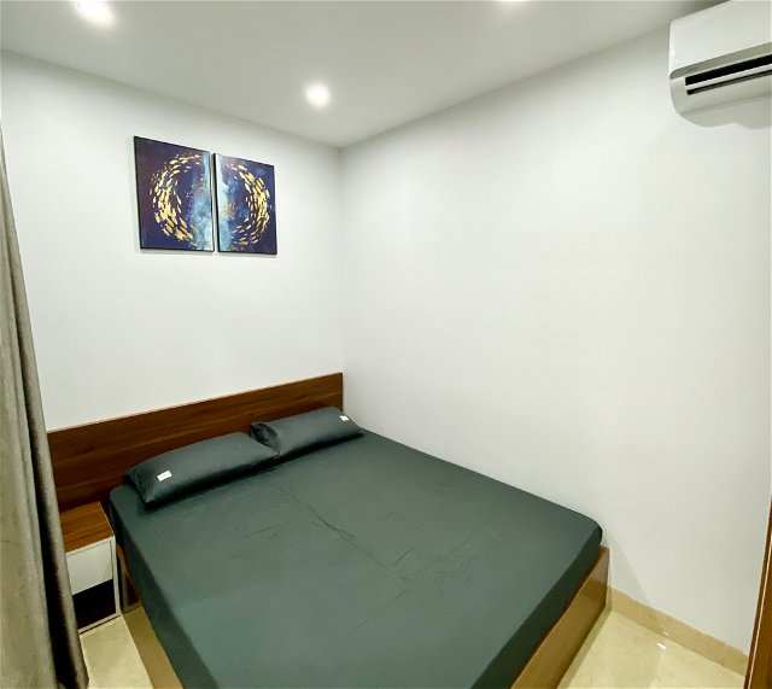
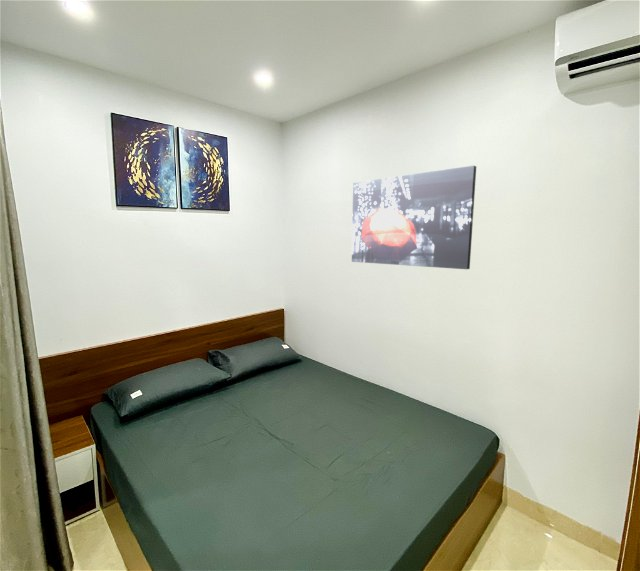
+ wall art (404, 221)
